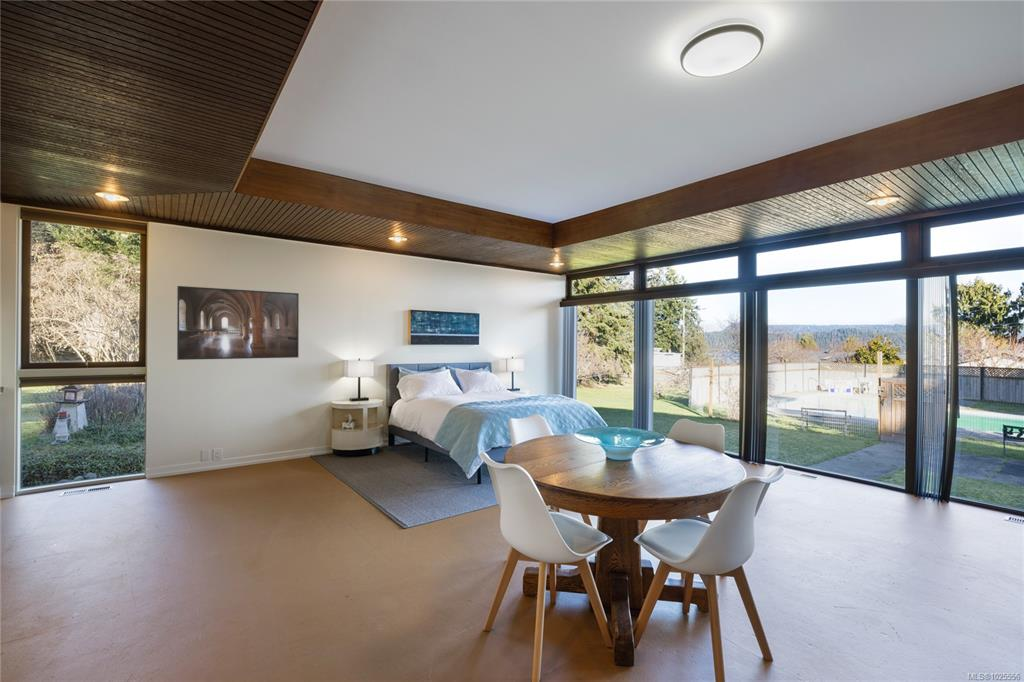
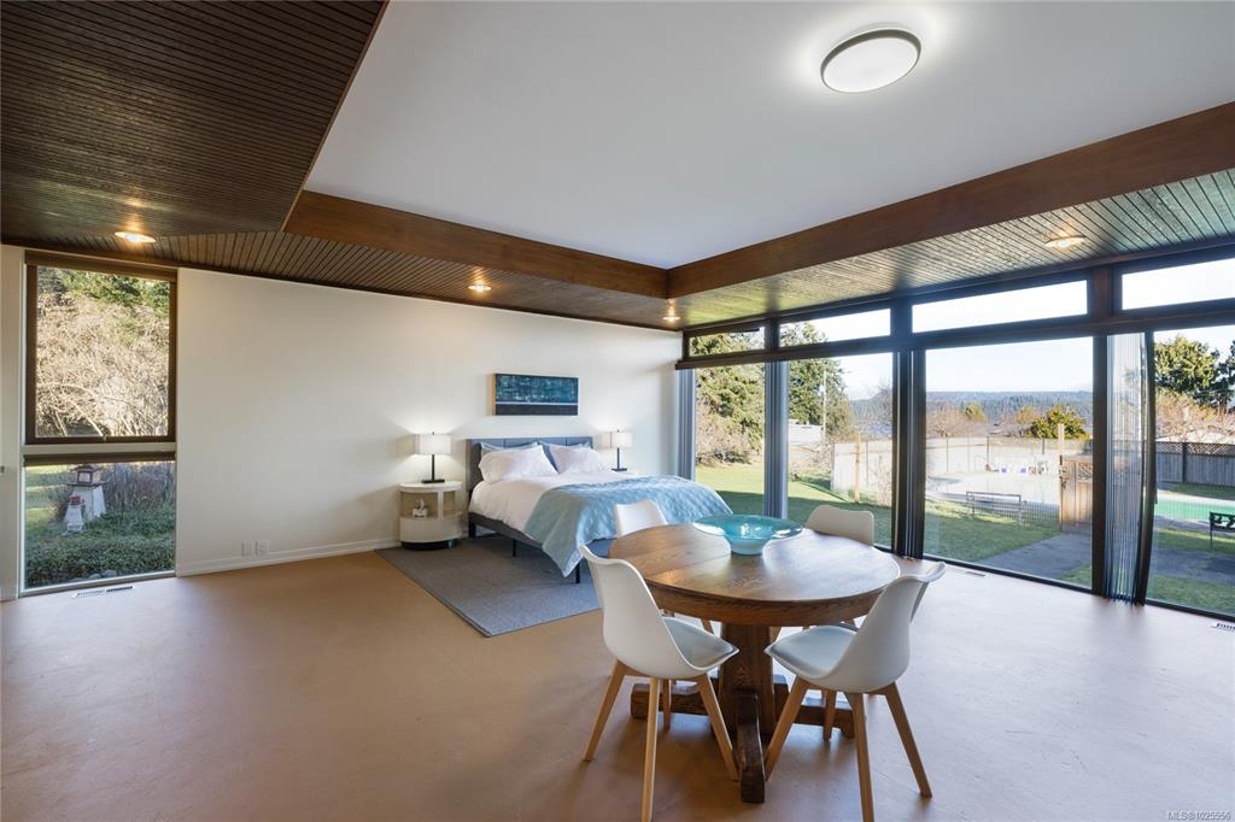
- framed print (242, 324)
